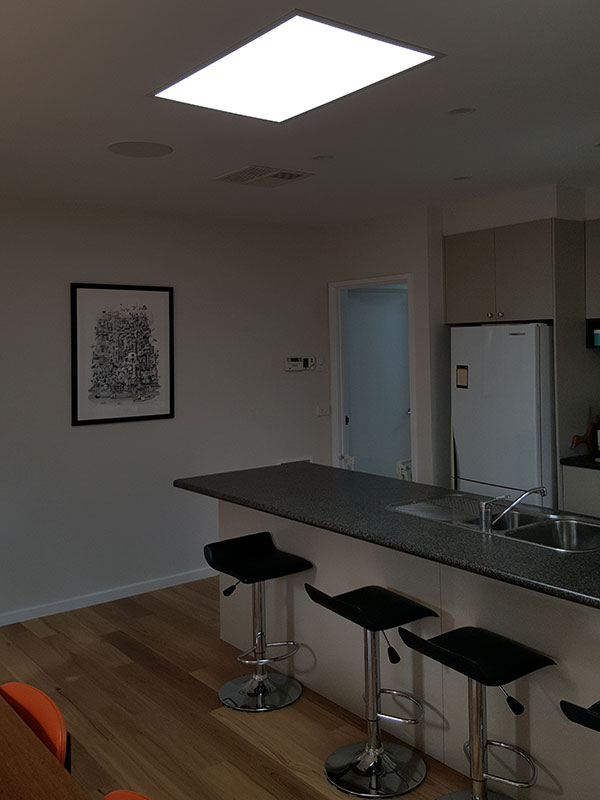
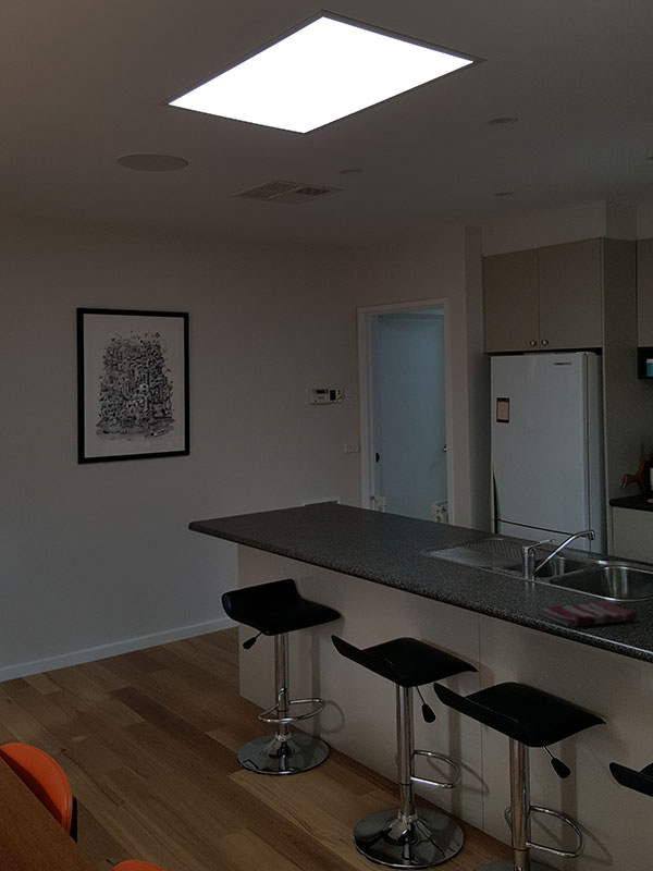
+ dish towel (586, 612)
